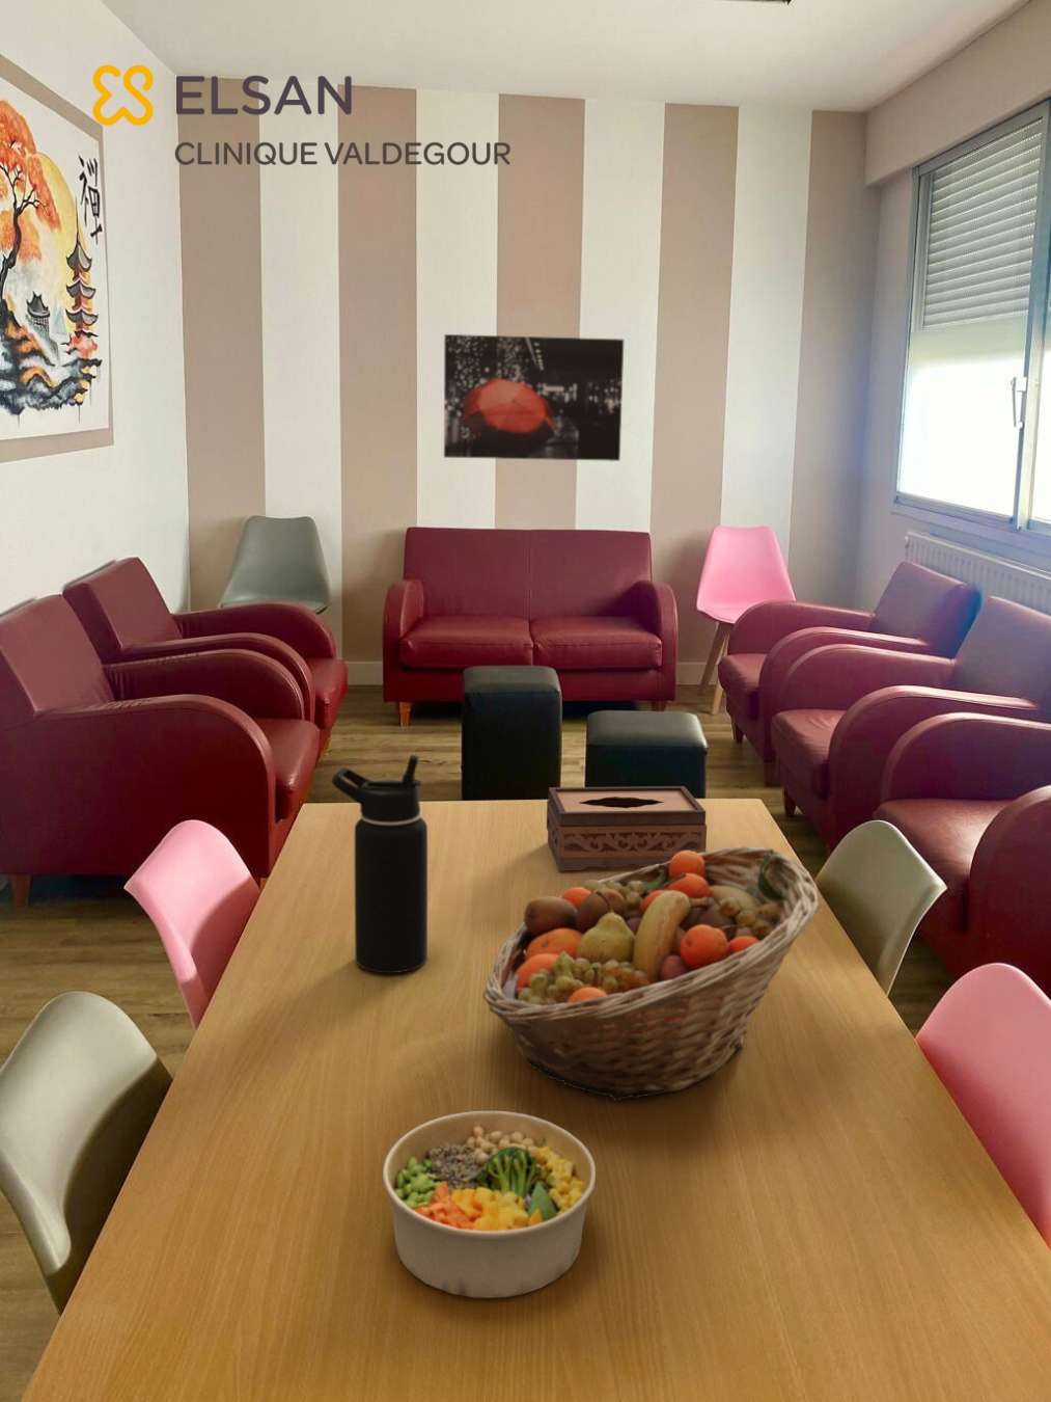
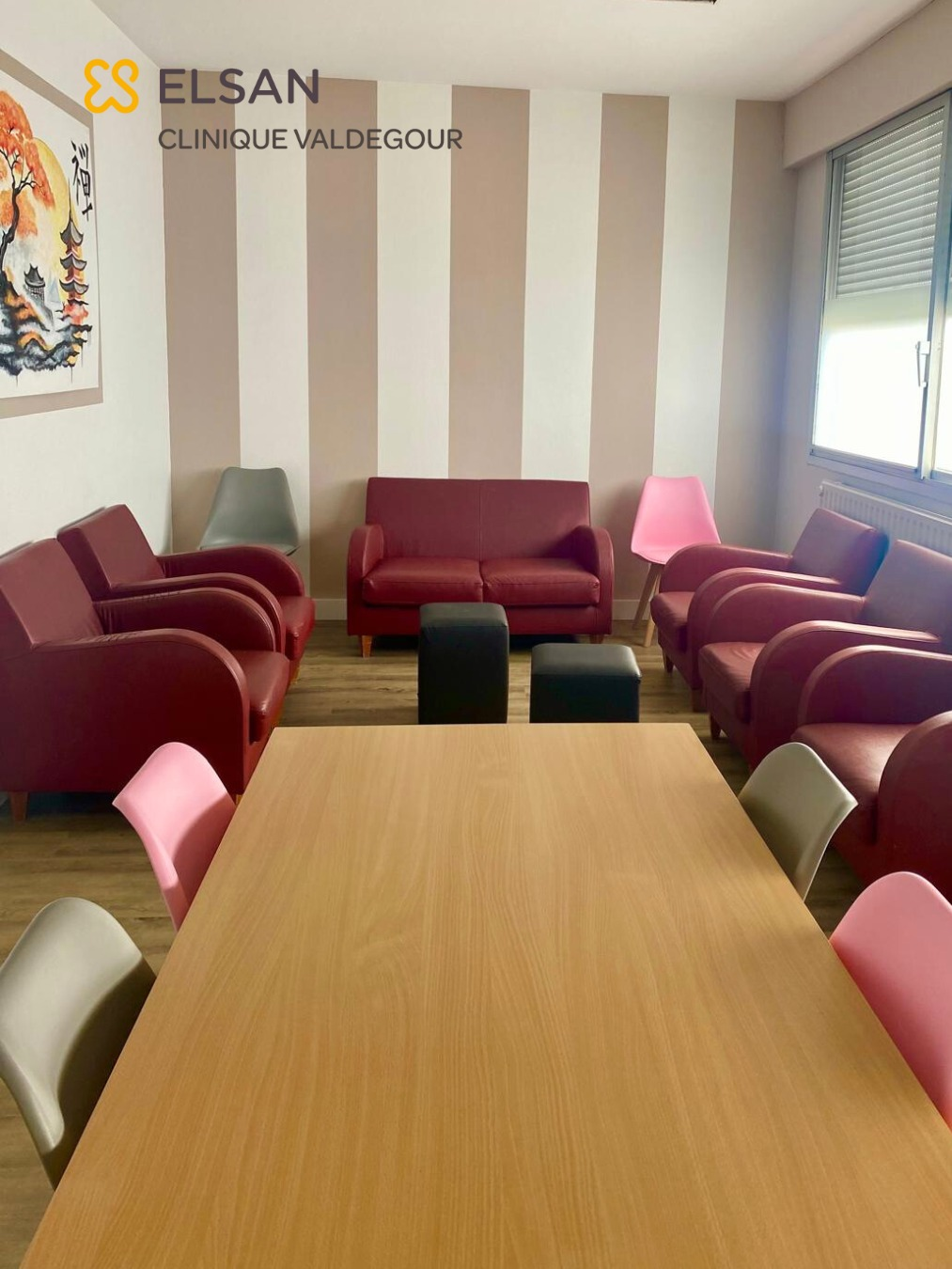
- fruit basket (649, 953)
- tissue box (624, 826)
- water bottle (381, 858)
- bowl (490, 1198)
- wall art (533, 398)
